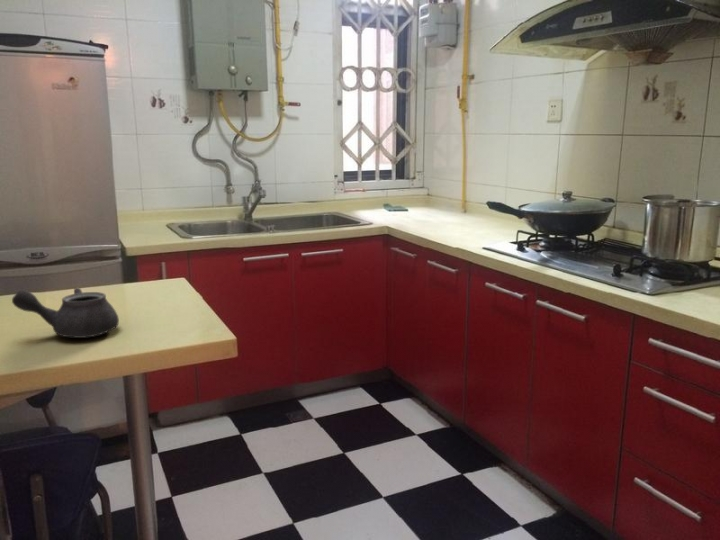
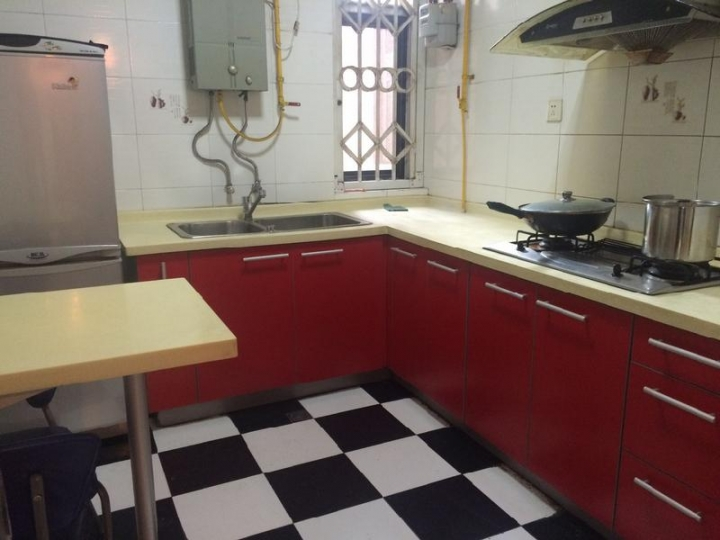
- teapot (66, 309)
